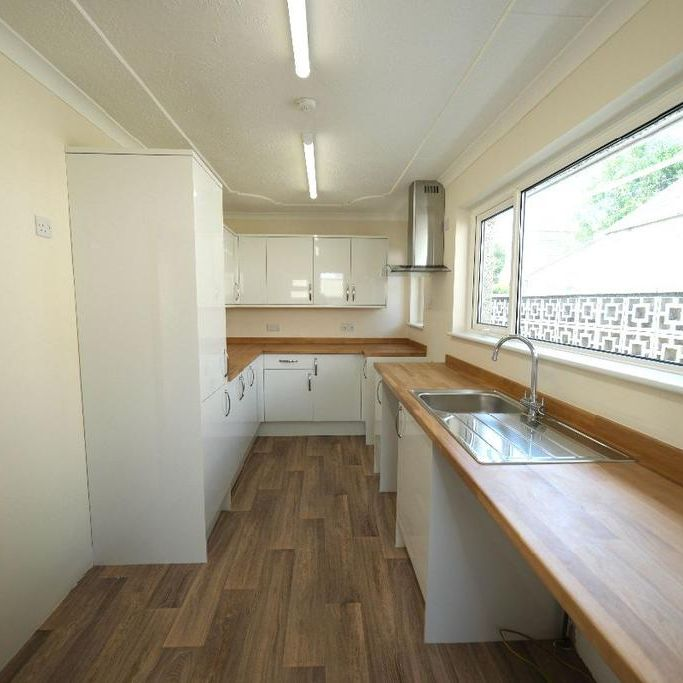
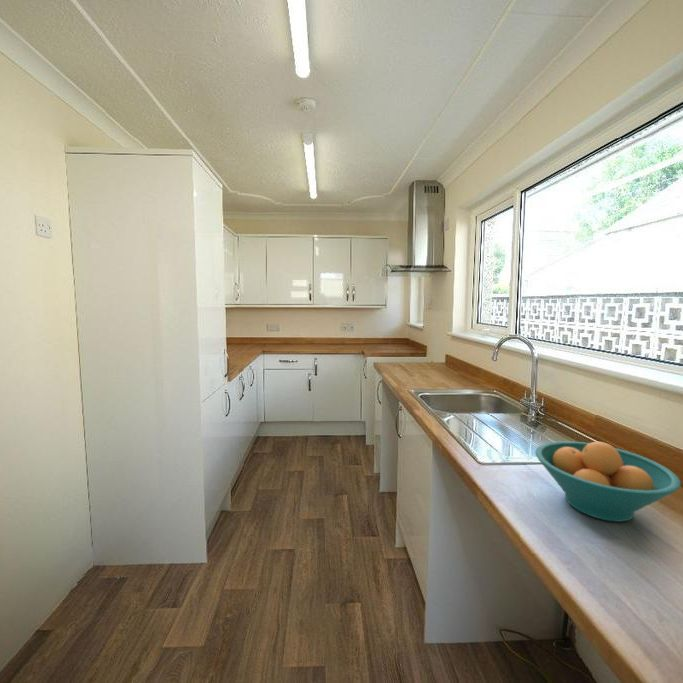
+ fruit bowl (600, 474)
